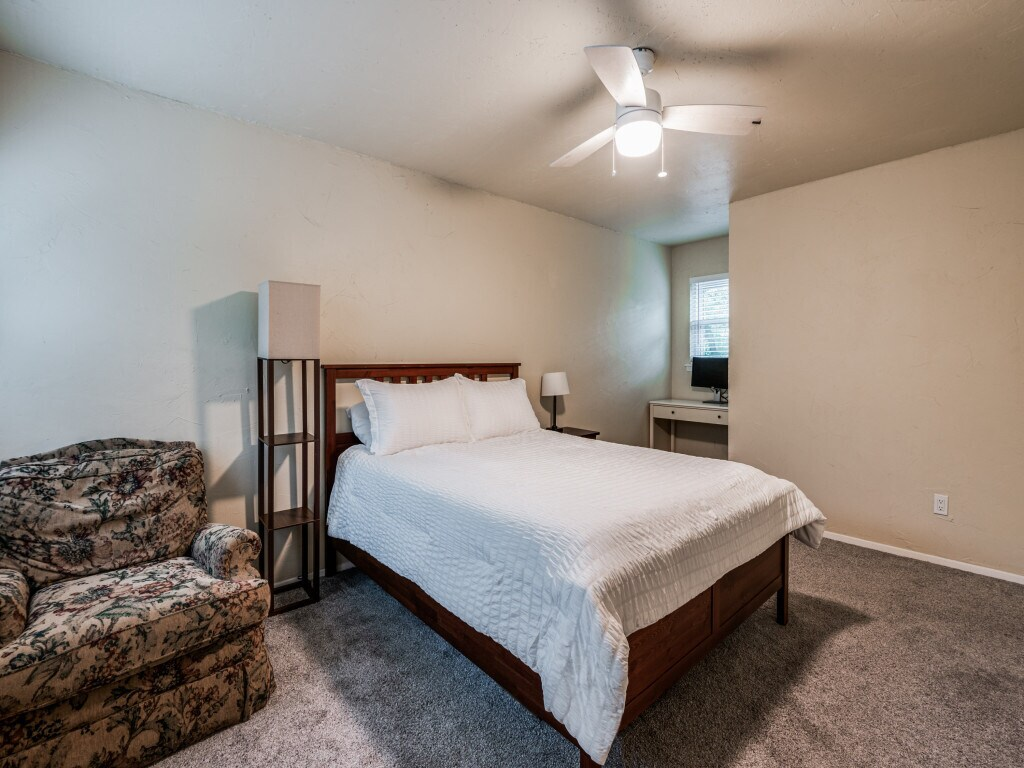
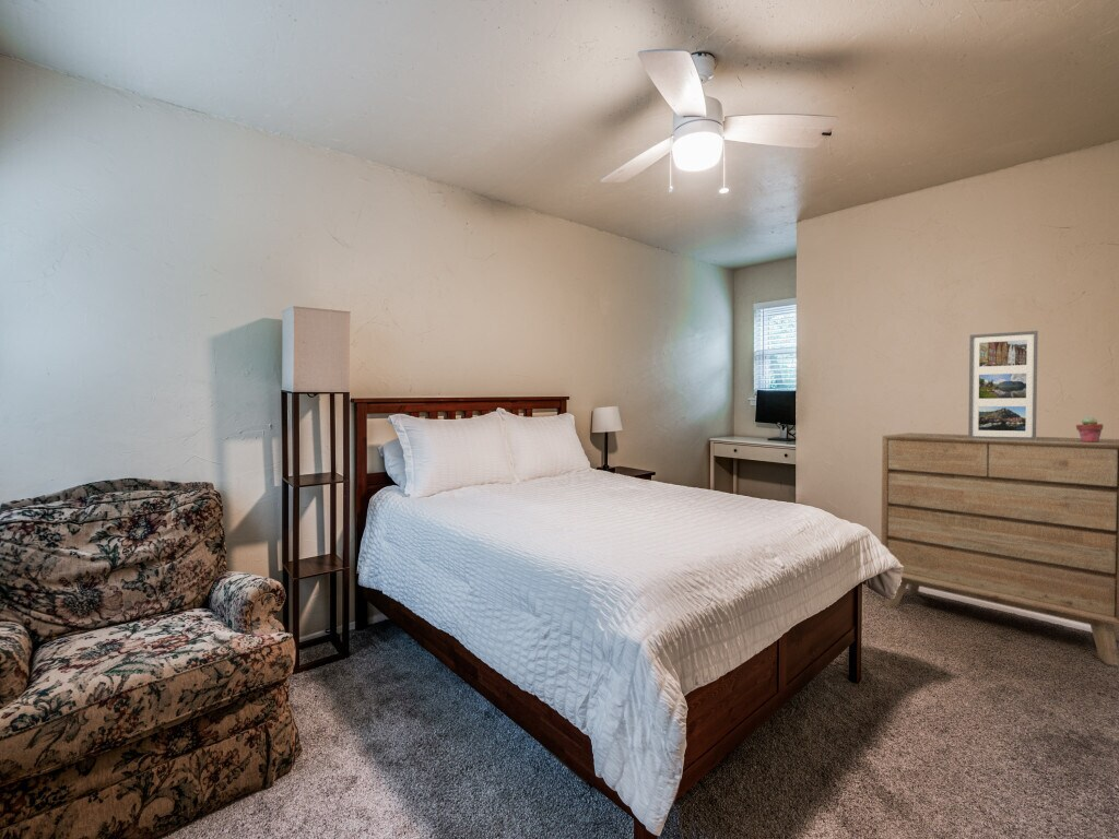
+ photo frame (1001, 386)
+ potted succulent (1089, 428)
+ dresser (996, 529)
